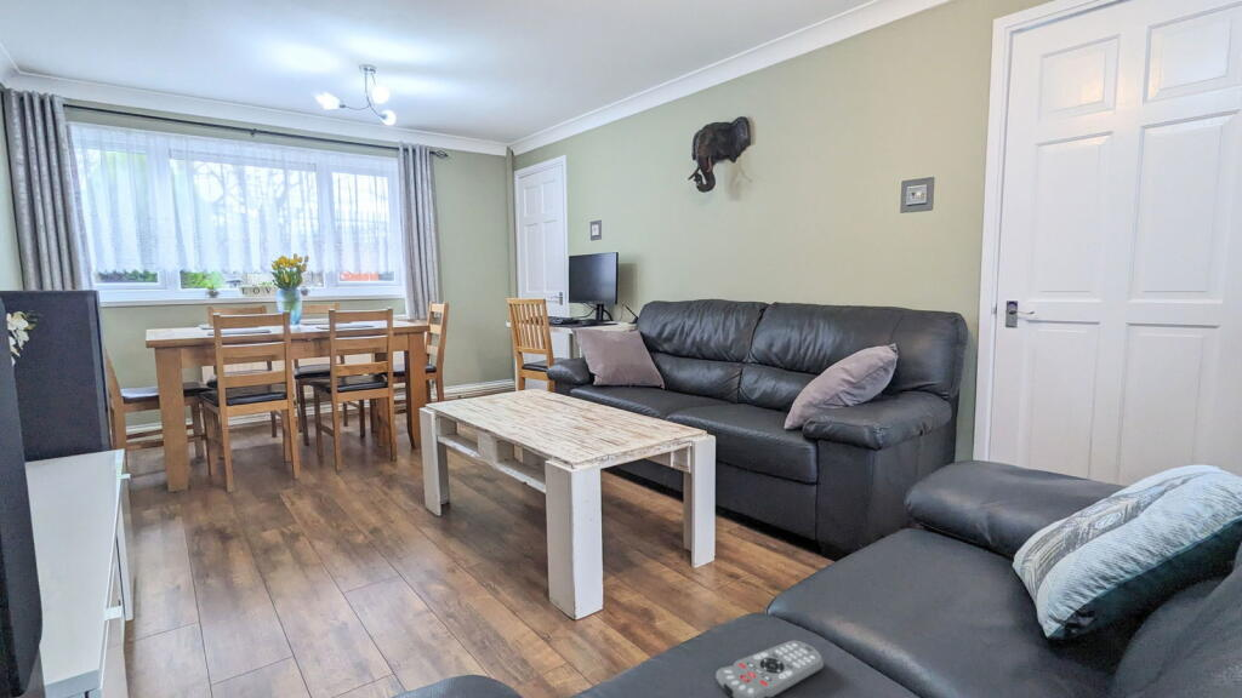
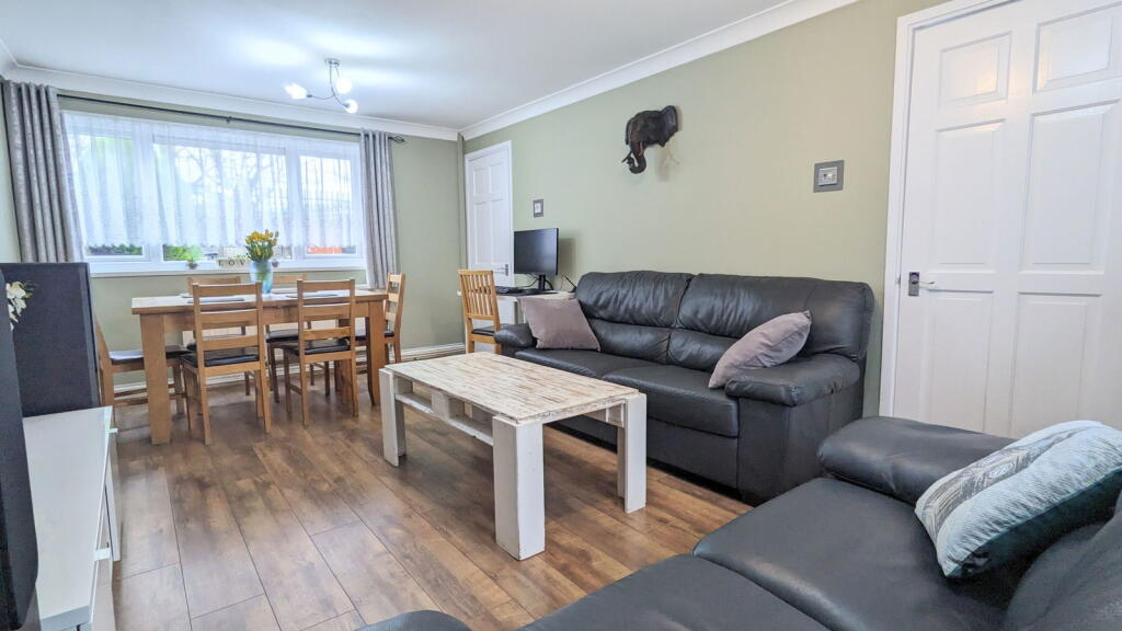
- remote control (773, 670)
